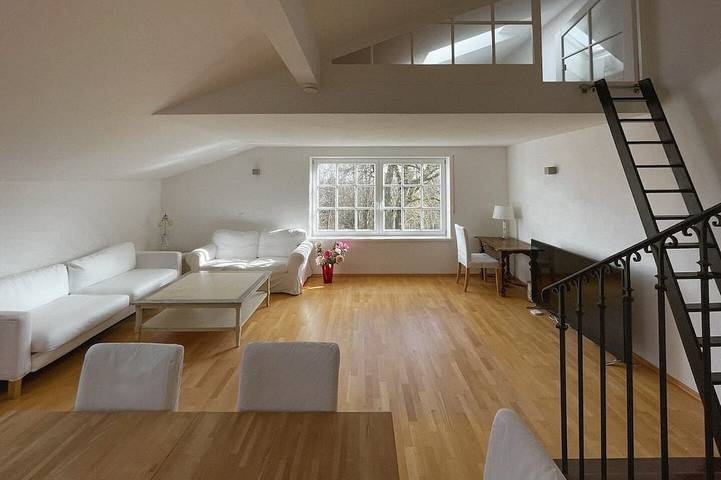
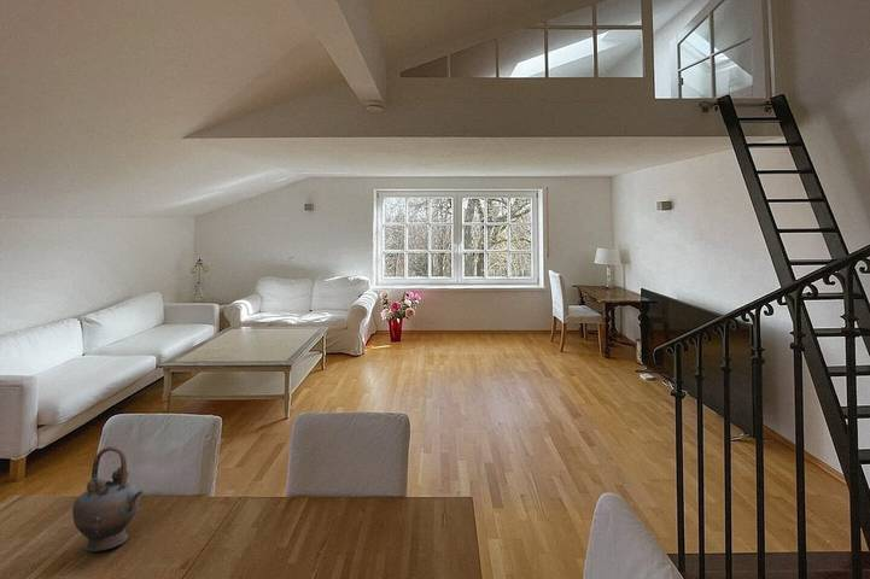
+ teapot (112, 496)
